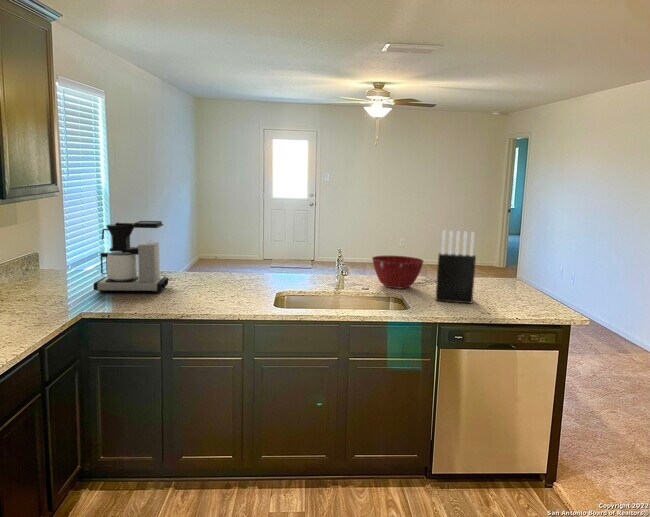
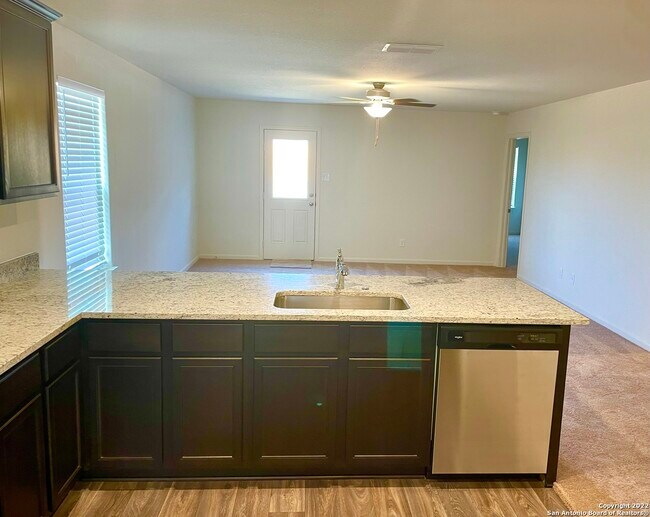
- coffee maker (131, 256)
- mixing bowl (397, 272)
- knife block (455, 265)
